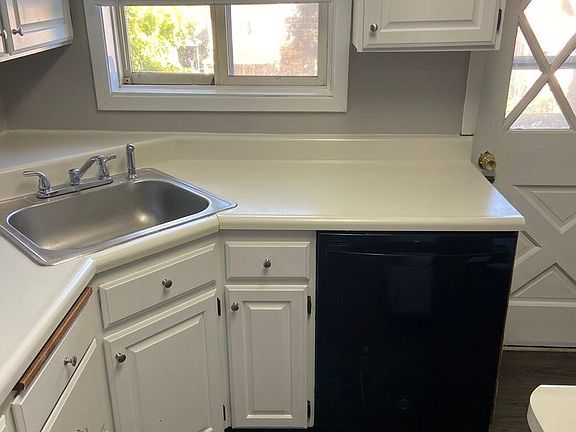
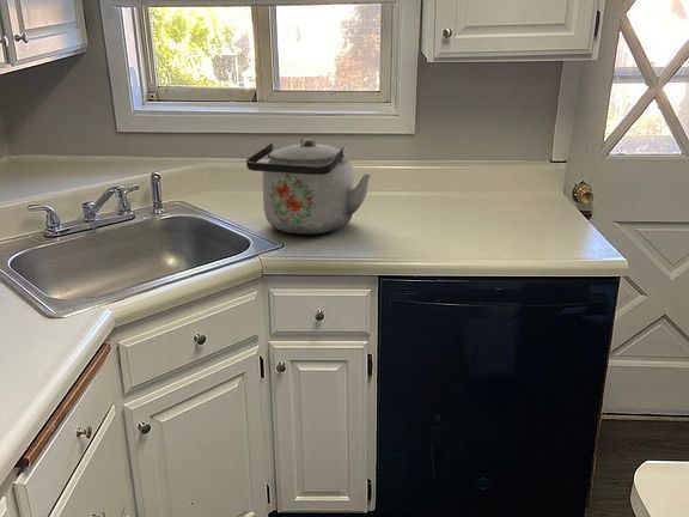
+ kettle (316, 184)
